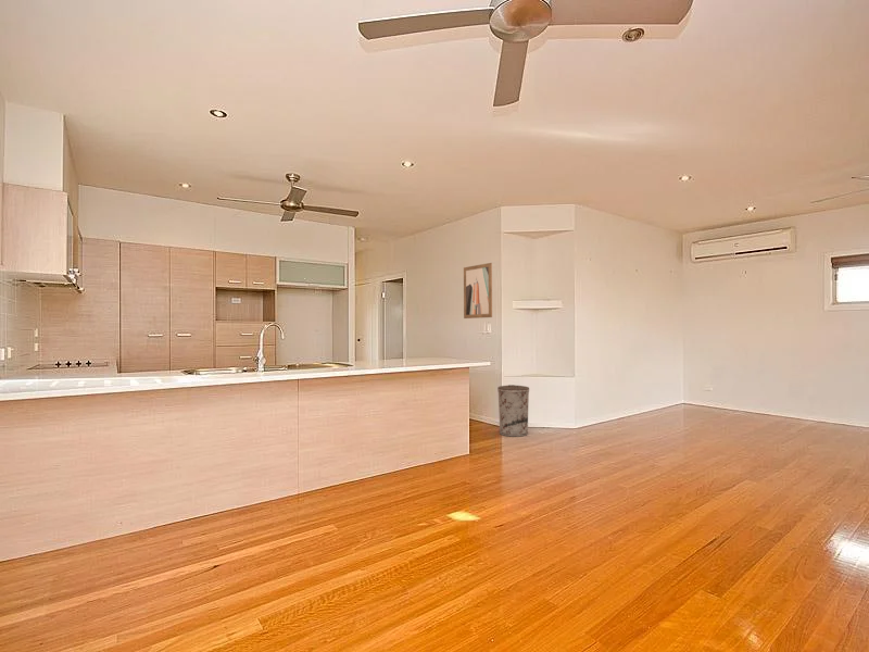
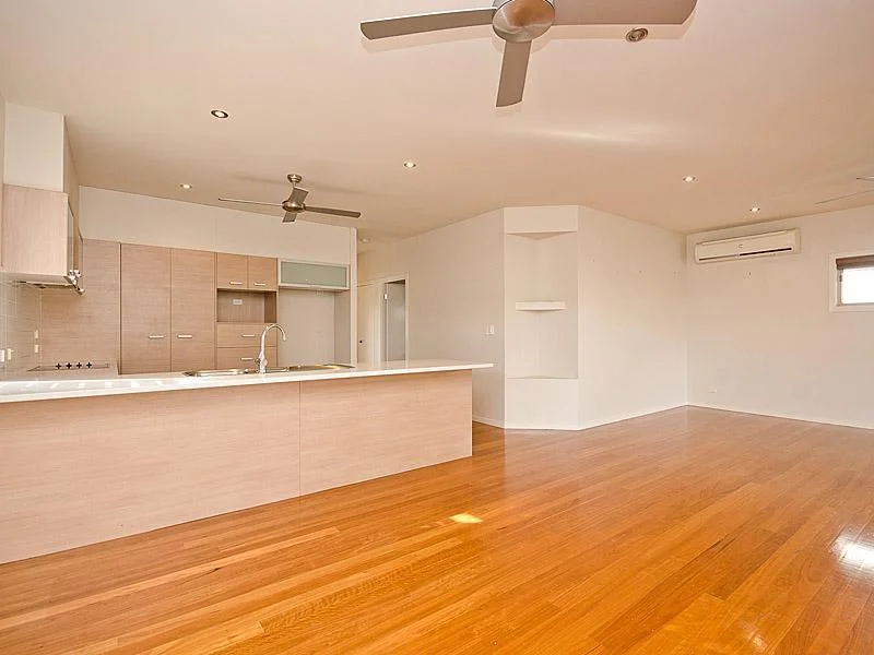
- trash can (513, 409)
- wall art (477, 291)
